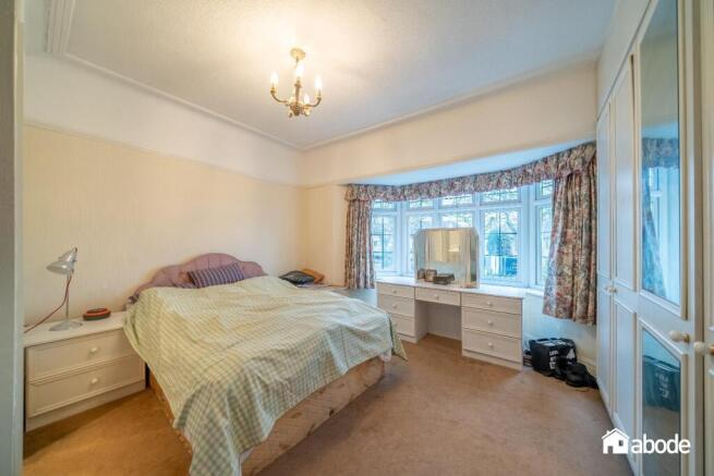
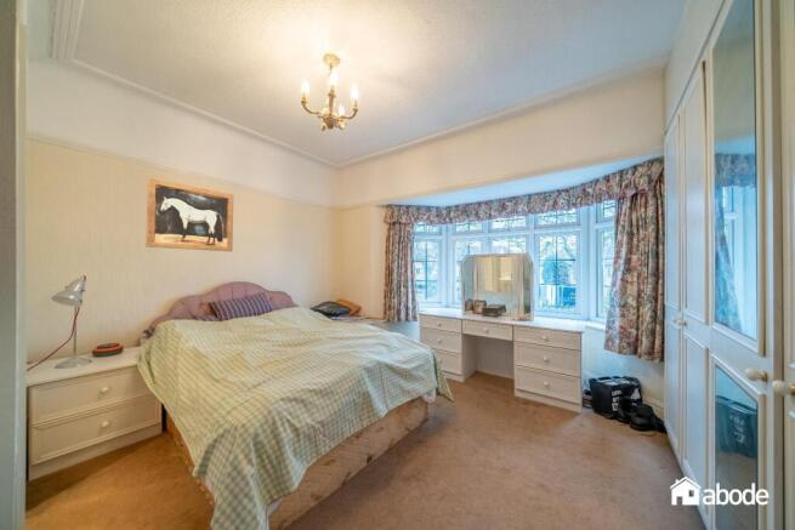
+ wall art (193, 217)
